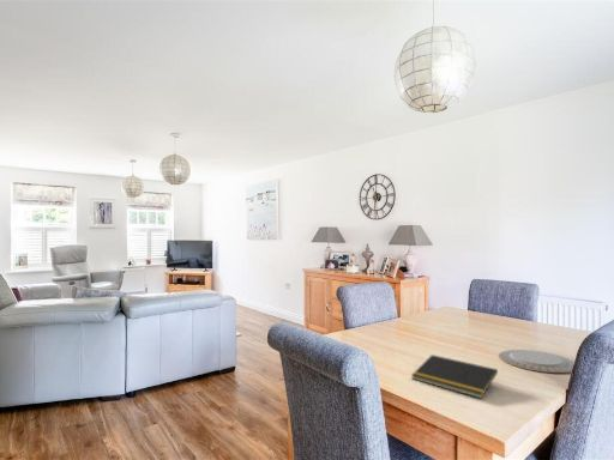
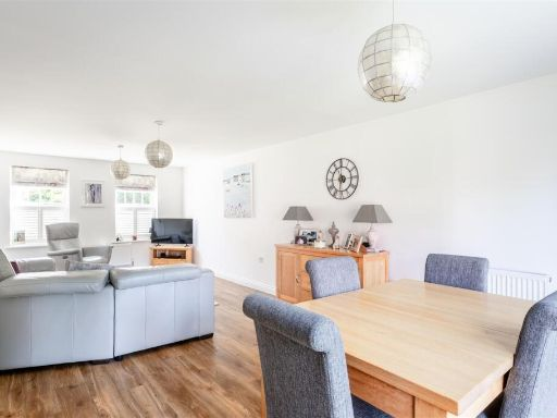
- notepad (453, 374)
- chinaware (536, 358)
